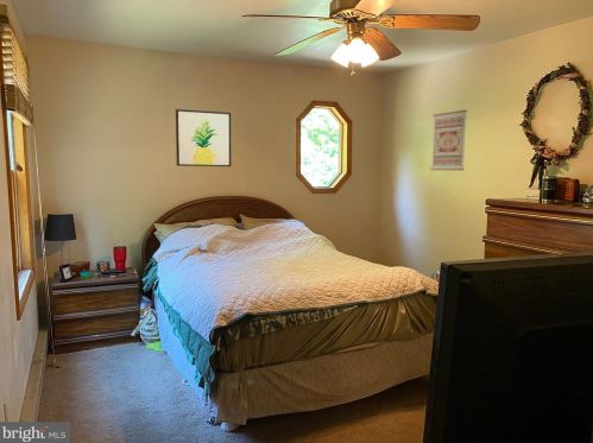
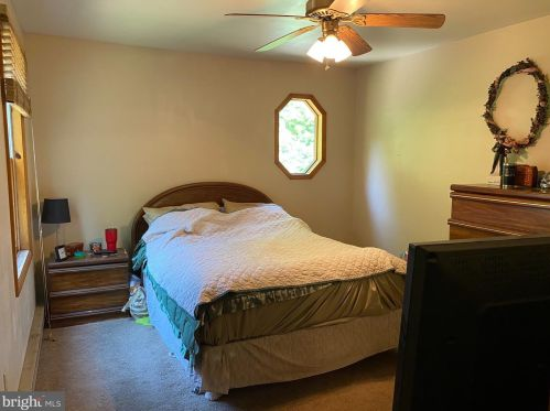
- wall art (203, 138)
- wall art (448, 141)
